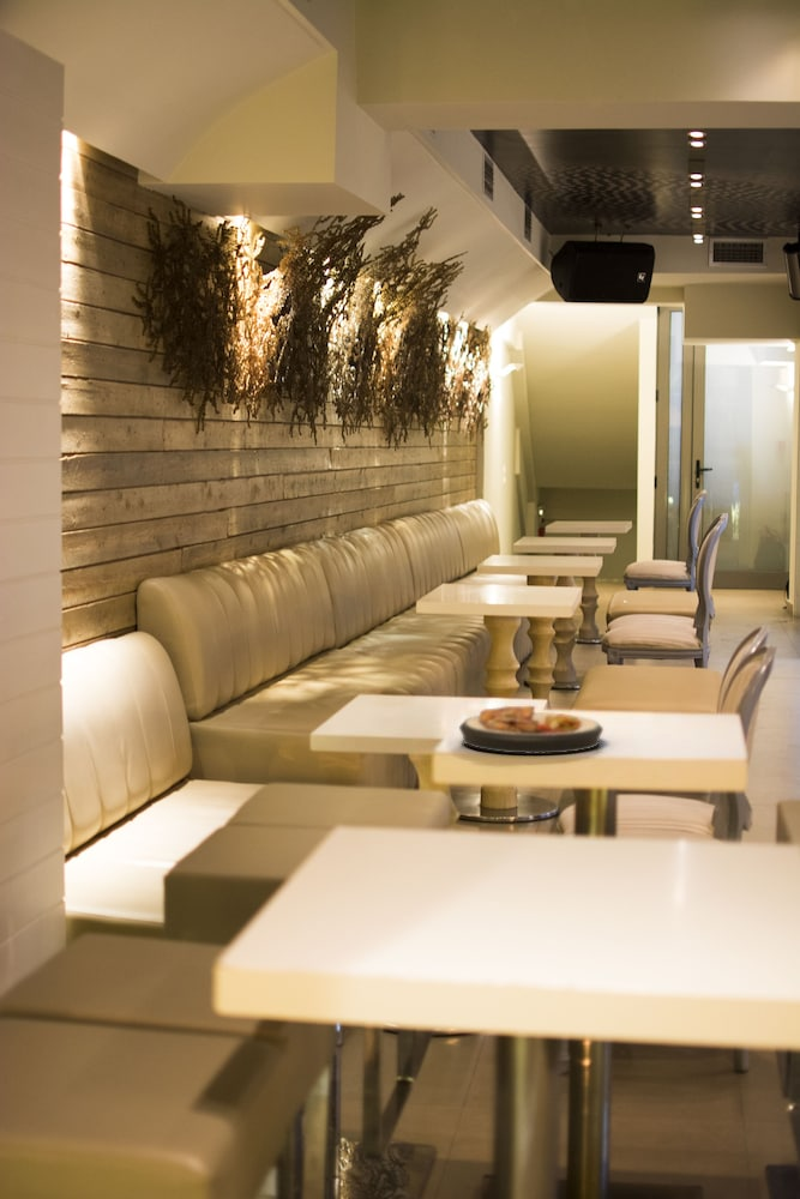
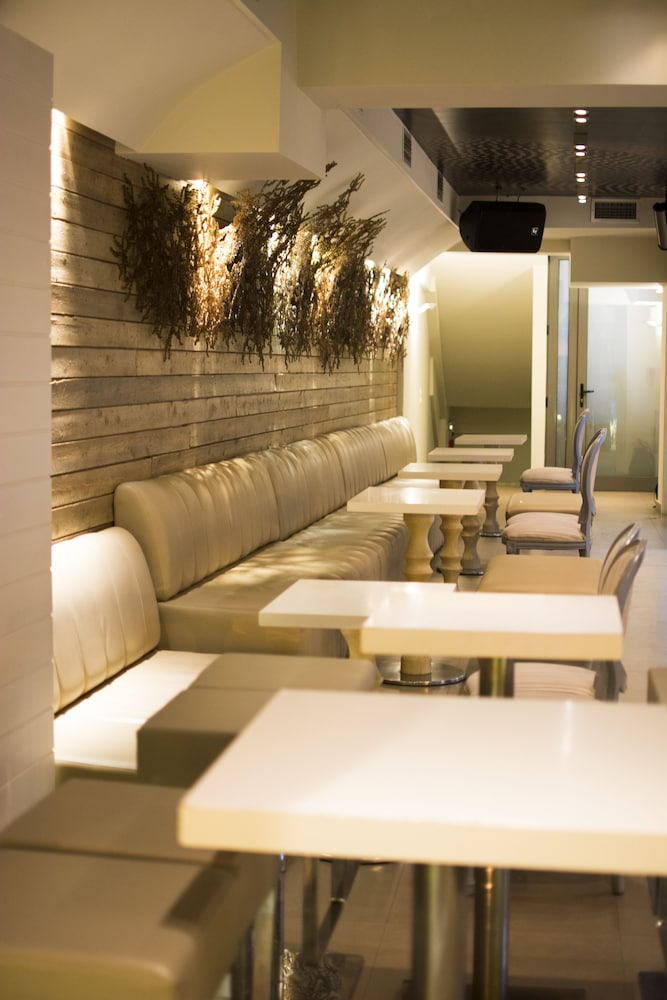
- plate (530, 725)
